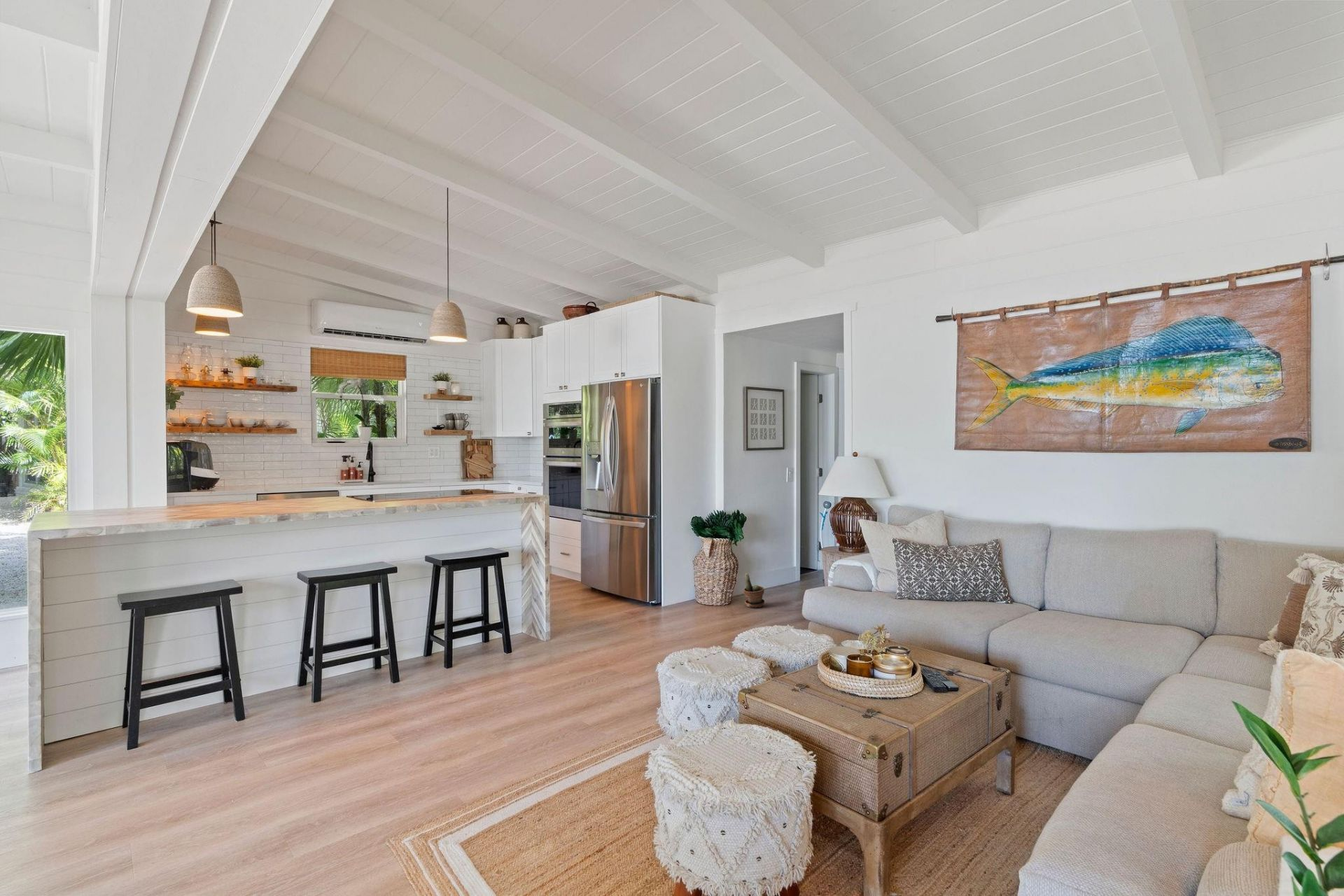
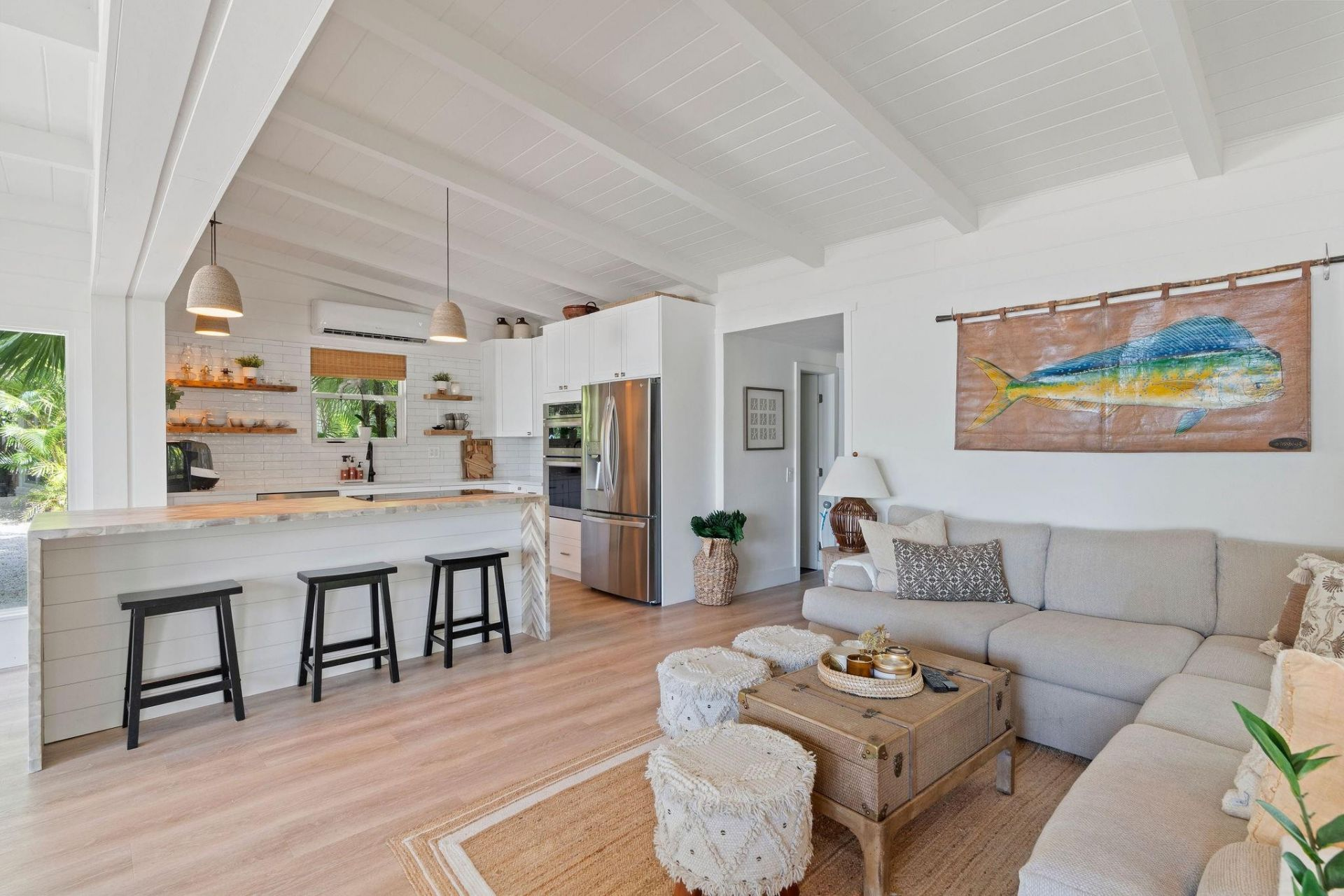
- potted plant (754, 589)
